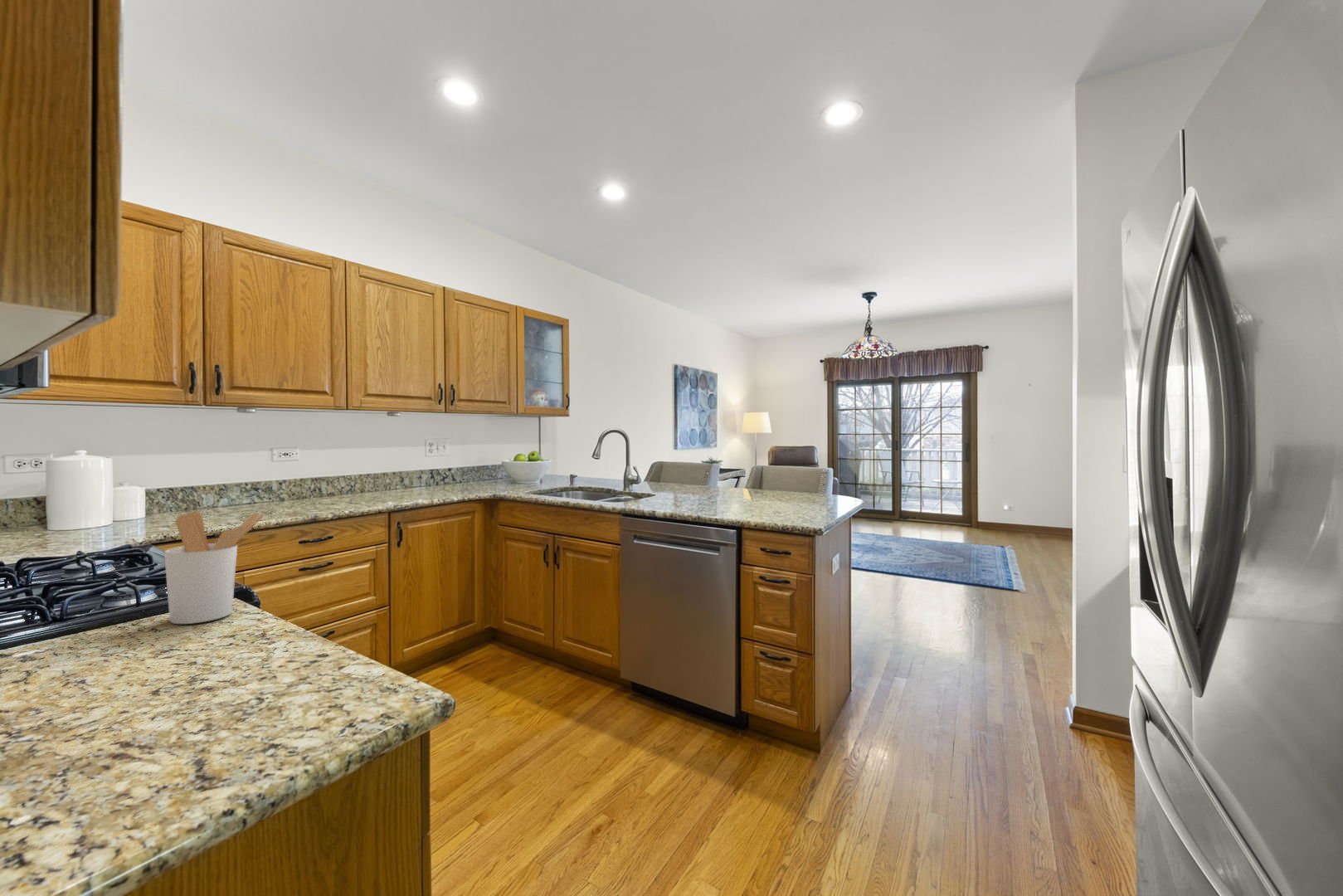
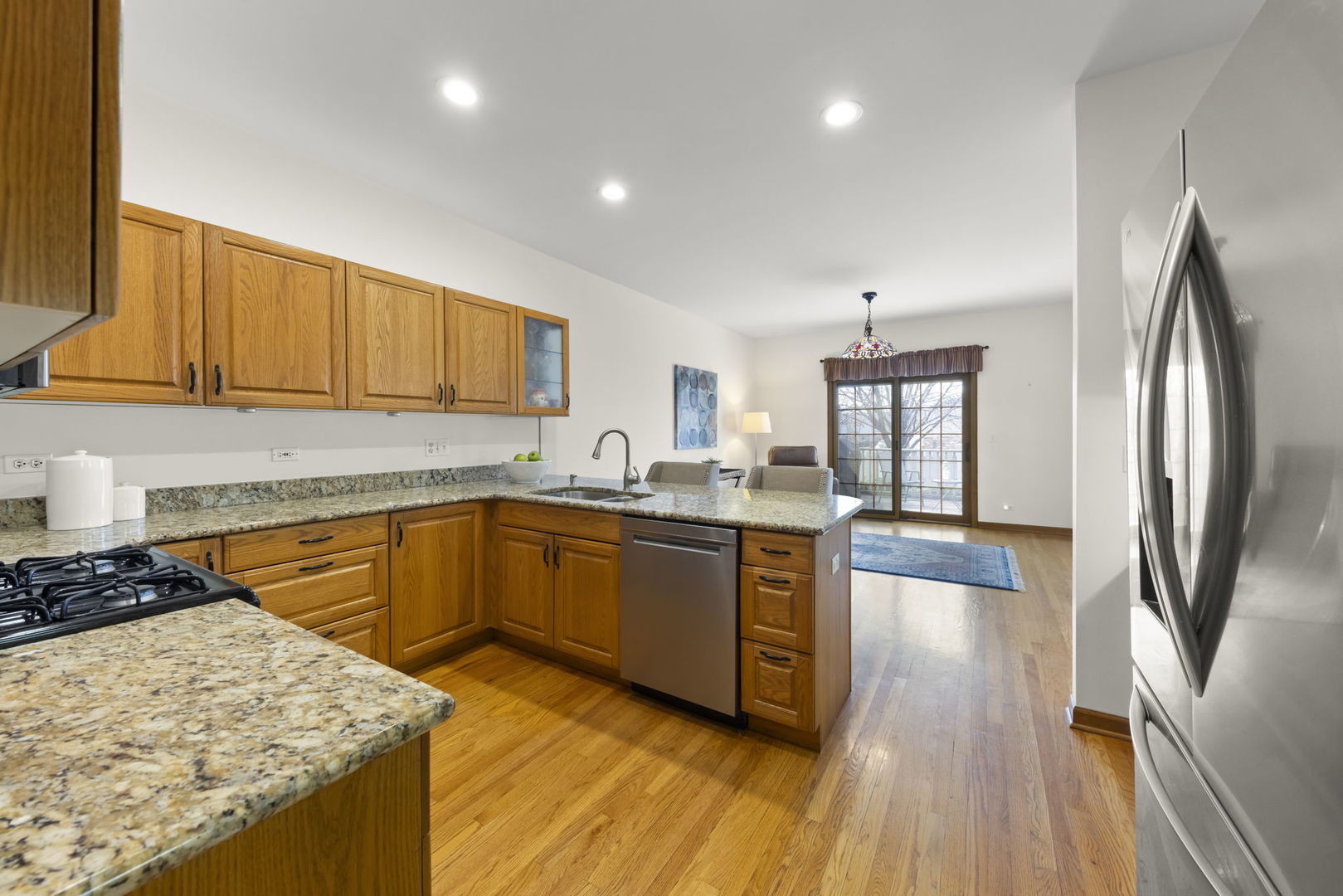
- utensil holder (219, 562)
